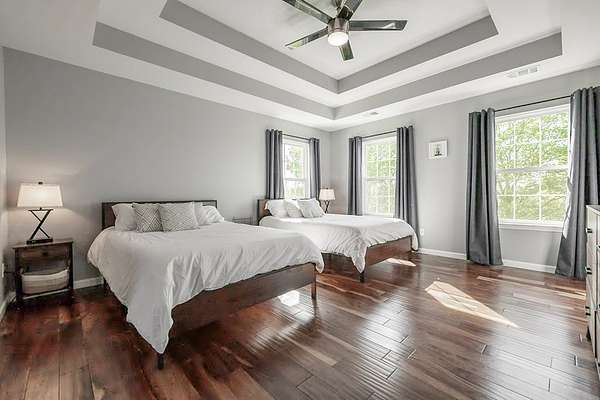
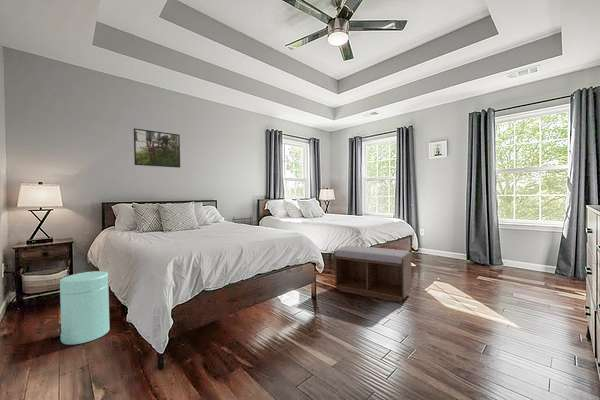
+ bench (372, 270)
+ trash can (81, 305)
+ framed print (158, 149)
